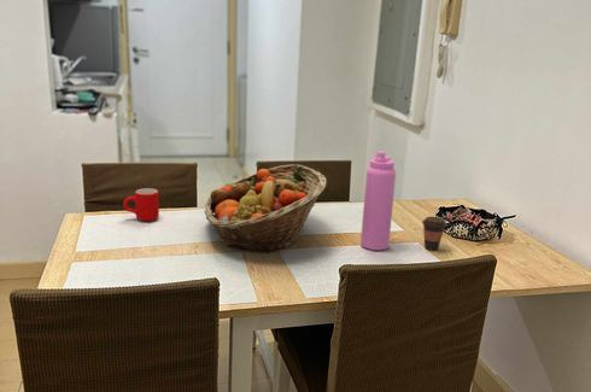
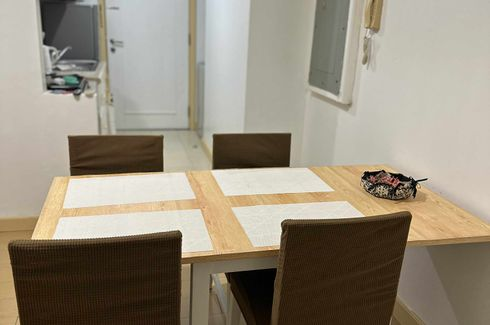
- water bottle (378, 199)
- fruit basket (264, 204)
- coffee cup (433, 233)
- mug (141, 205)
